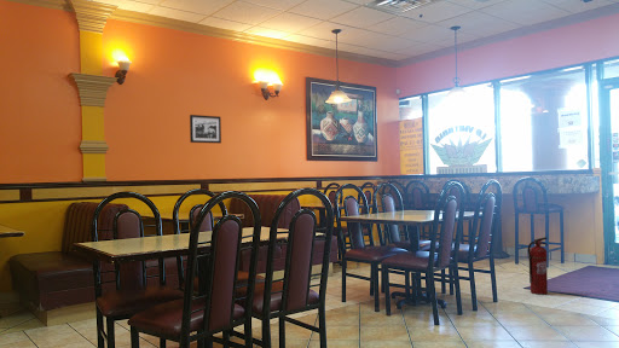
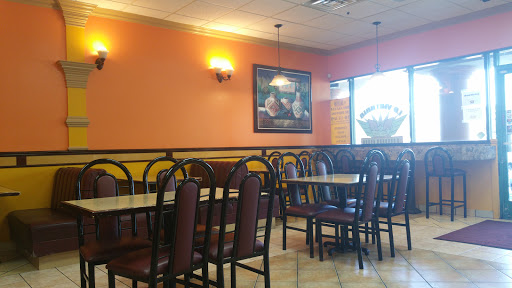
- picture frame (206, 129)
- fire extinguisher (538, 265)
